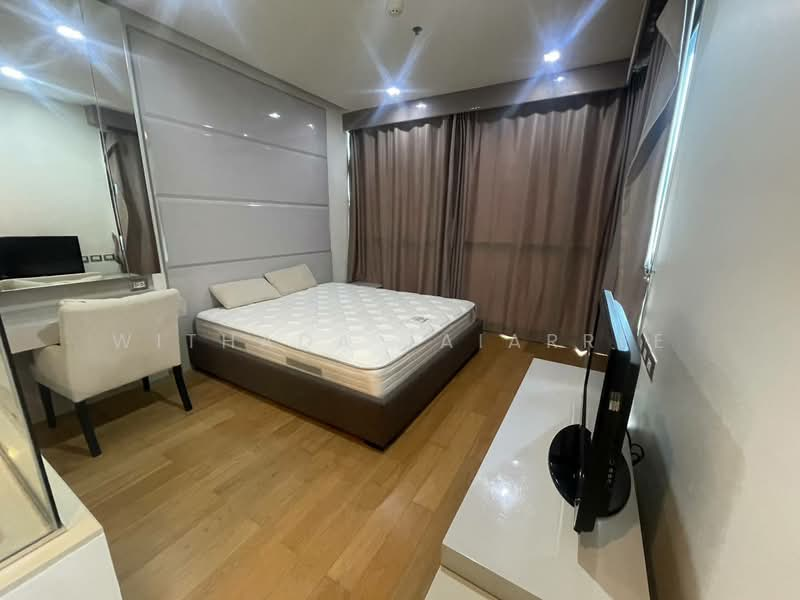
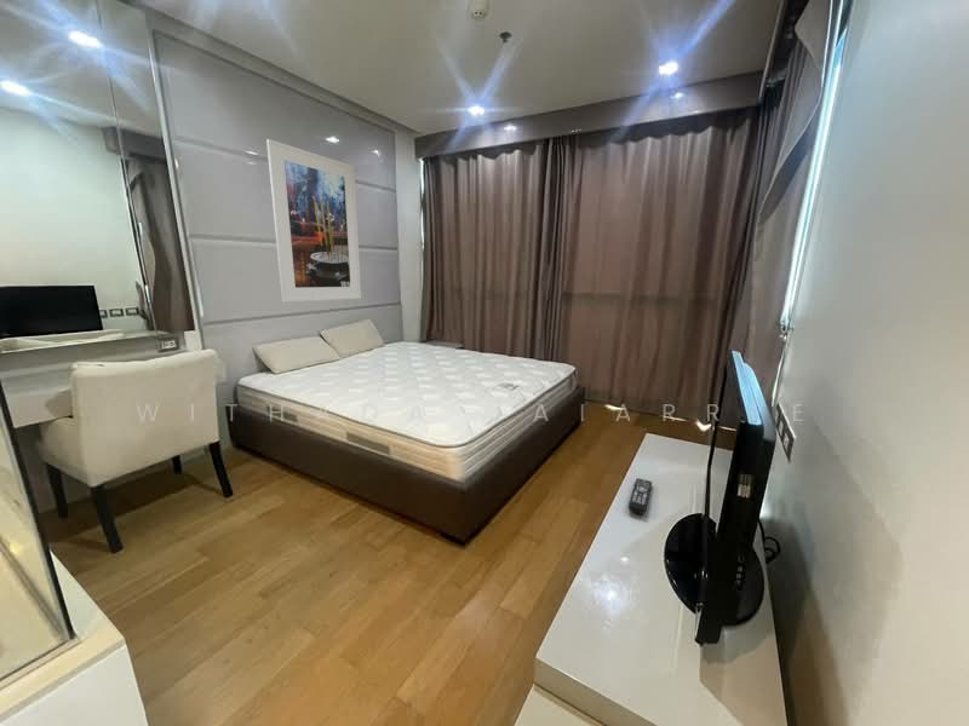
+ remote control (640, 495)
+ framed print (320, 230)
